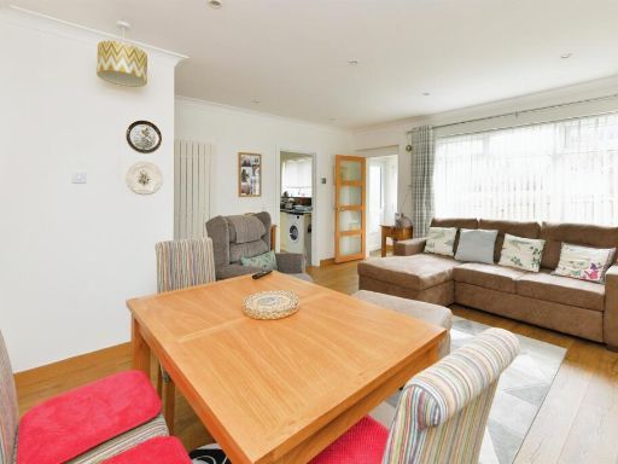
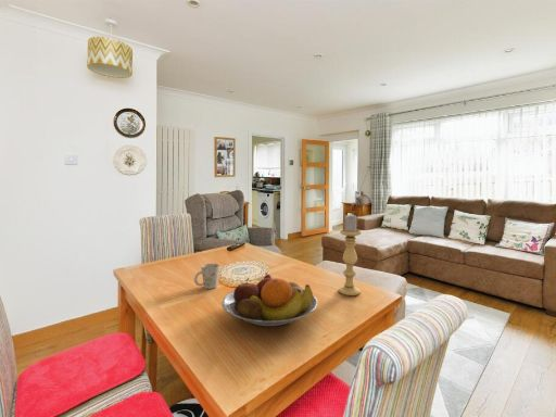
+ candle holder (350, 252)
+ mug (206, 277)
+ fruit bowl (269, 295)
